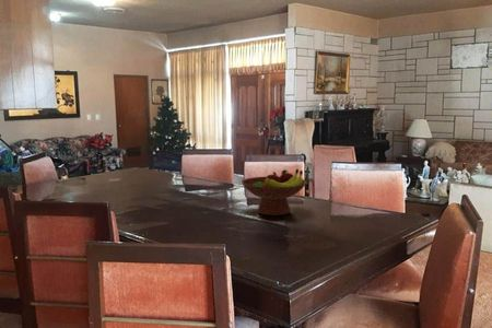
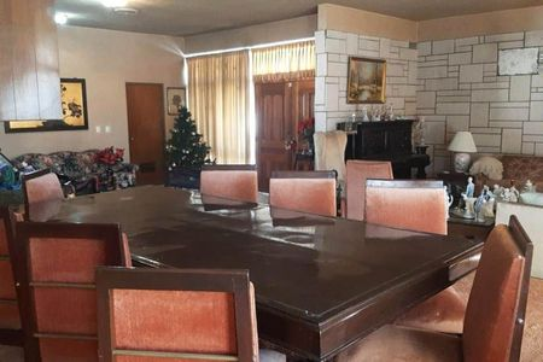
- fruit bowl (273, 190)
